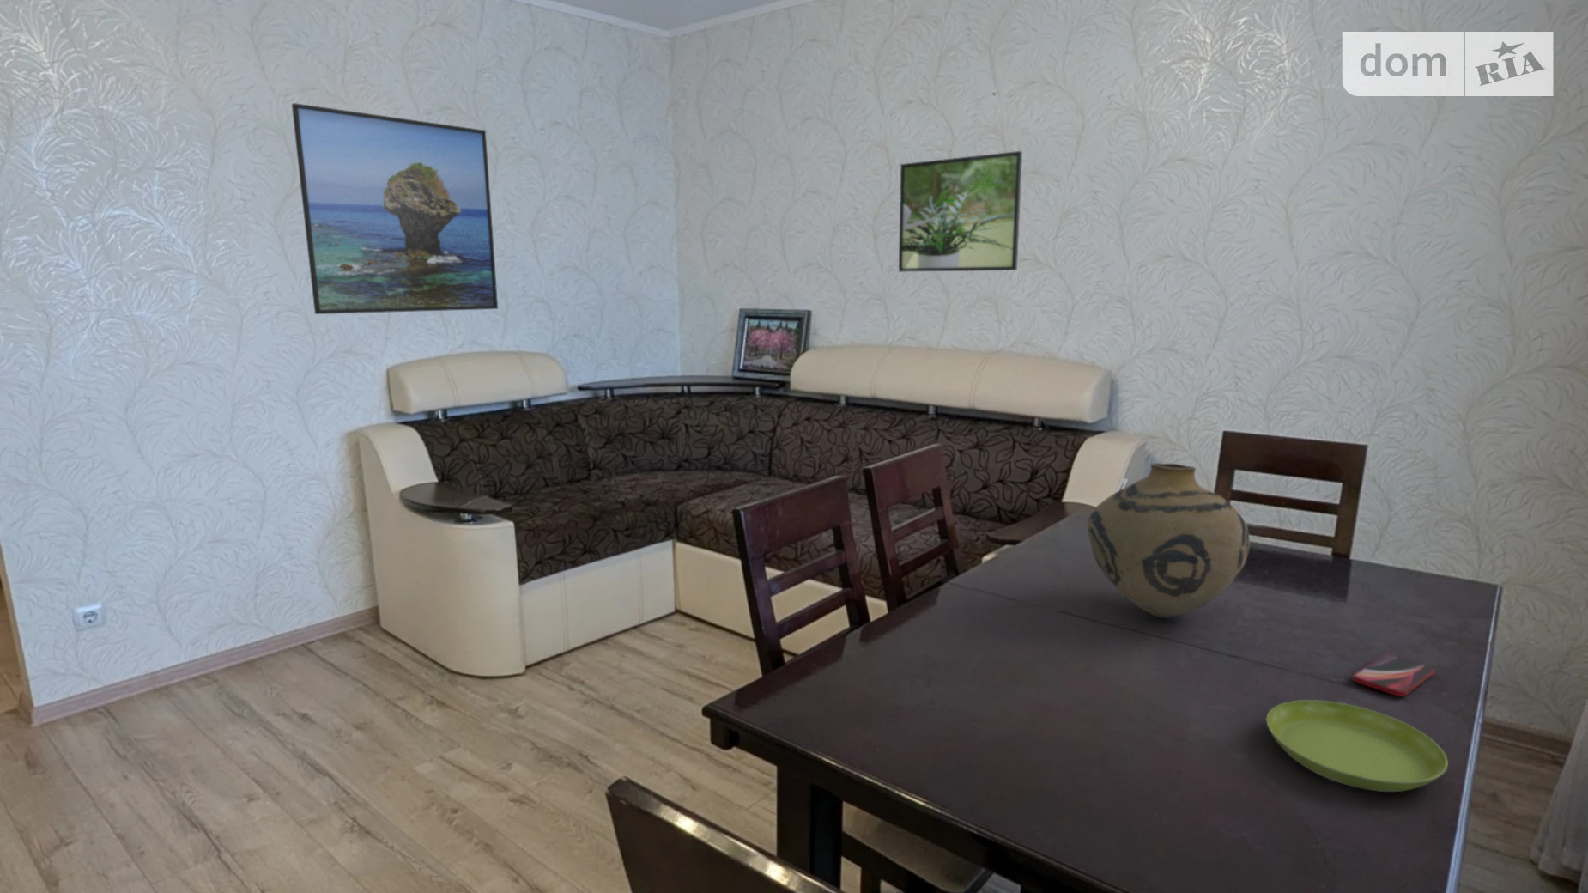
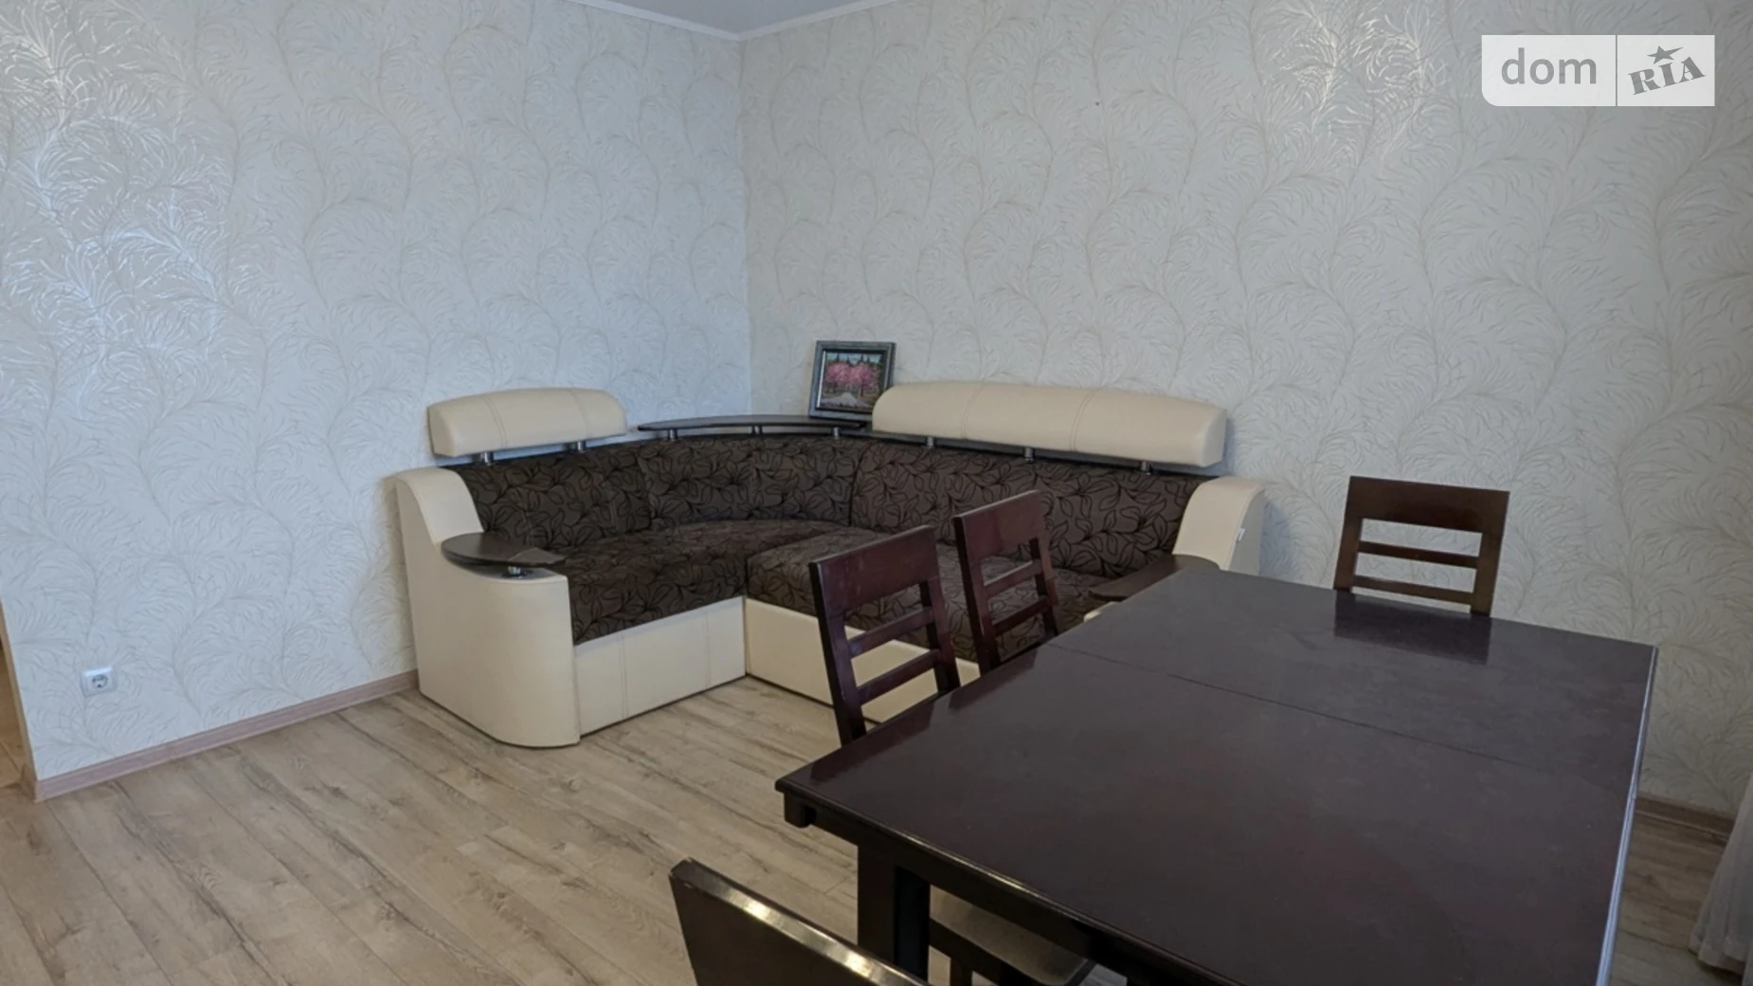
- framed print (957, 215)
- smartphone (1394, 674)
- vase (1165, 541)
- saucer (1351, 747)
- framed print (405, 216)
